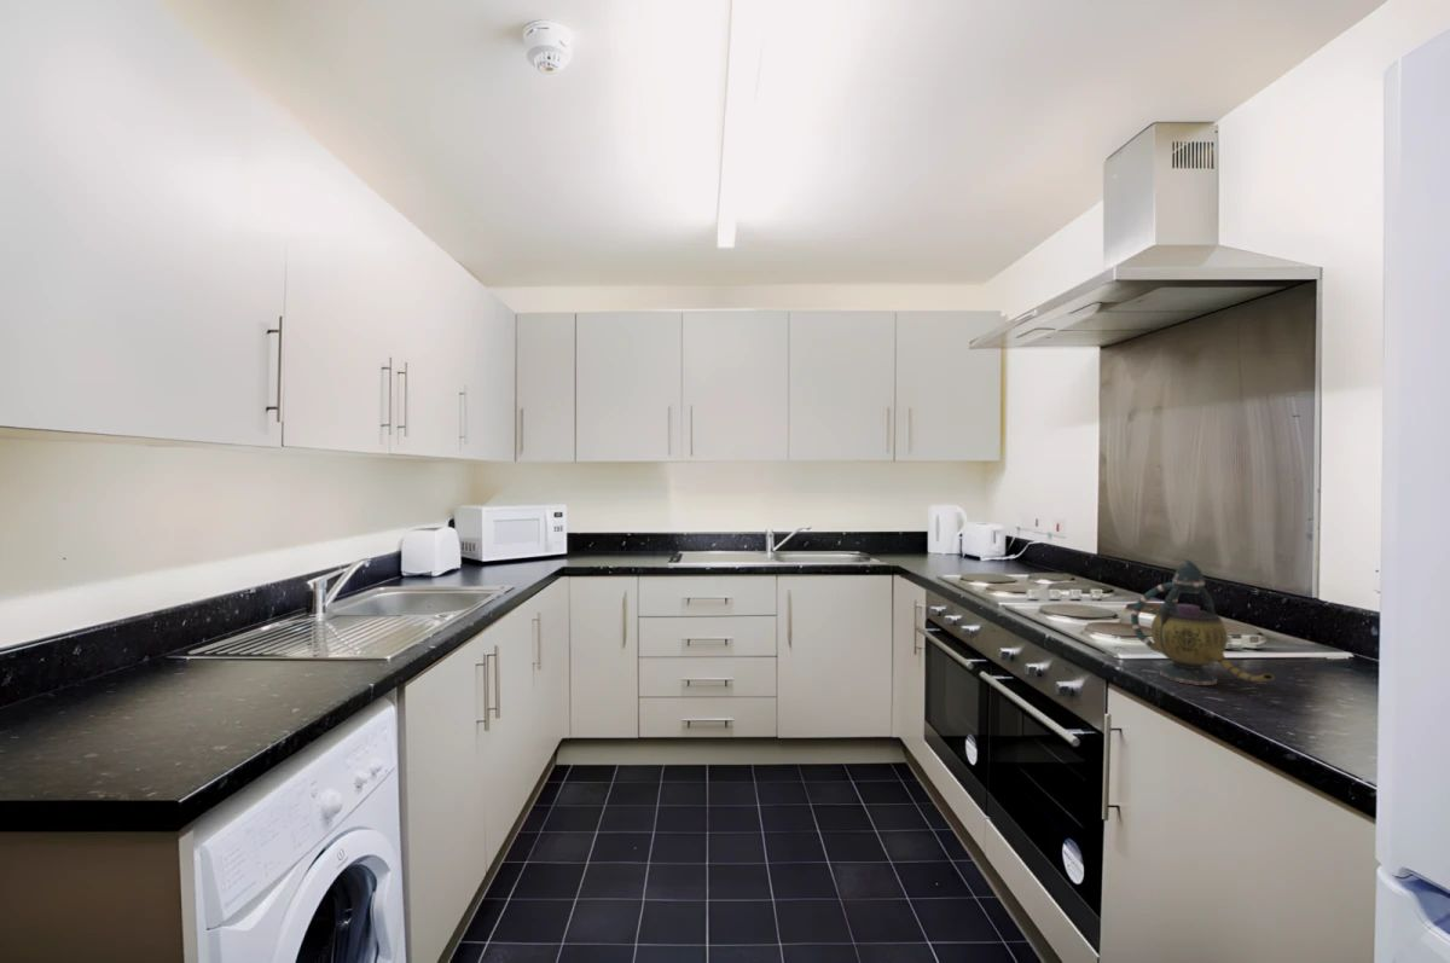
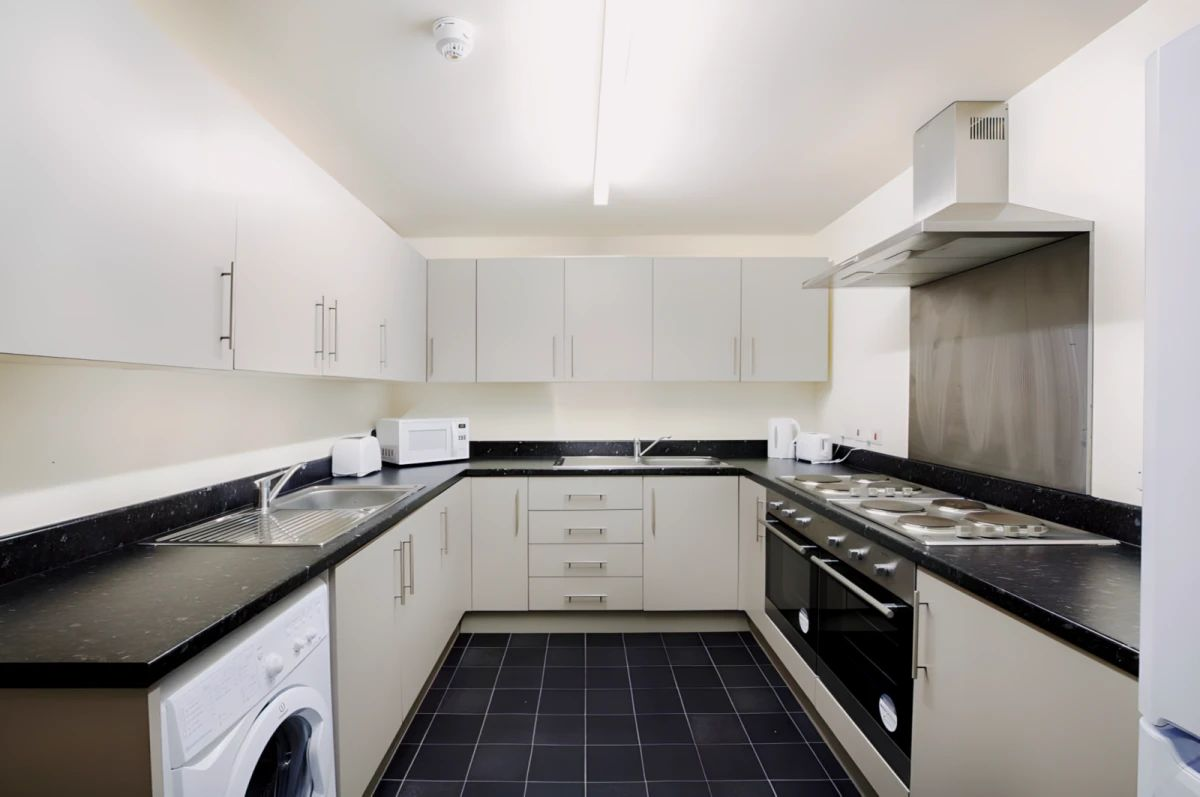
- teapot (1205, 622)
